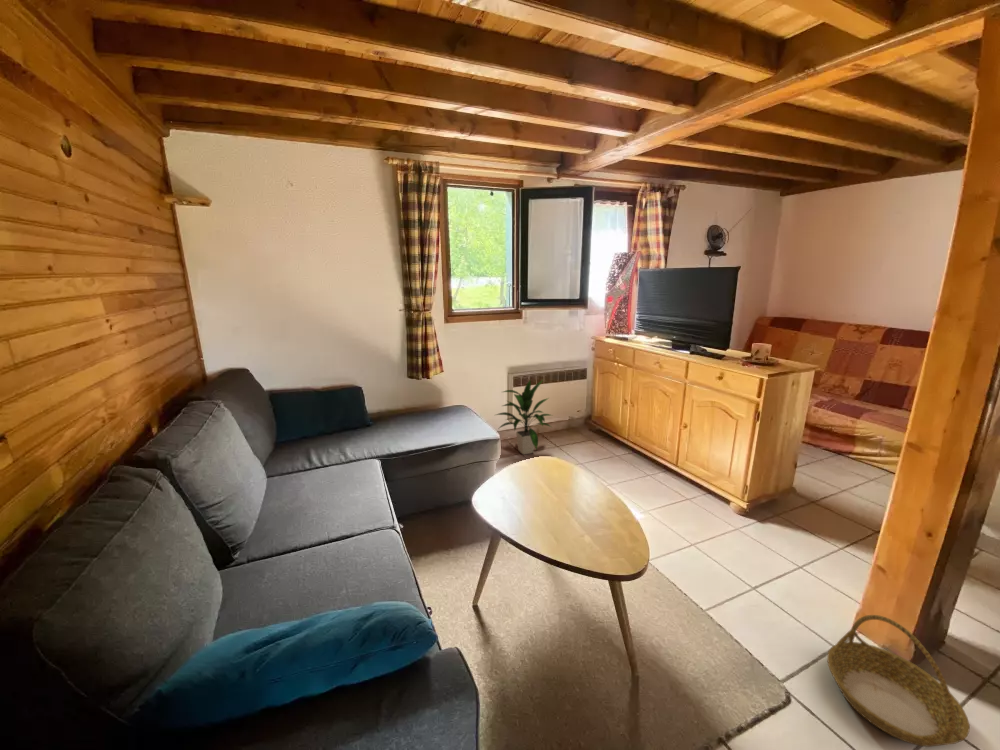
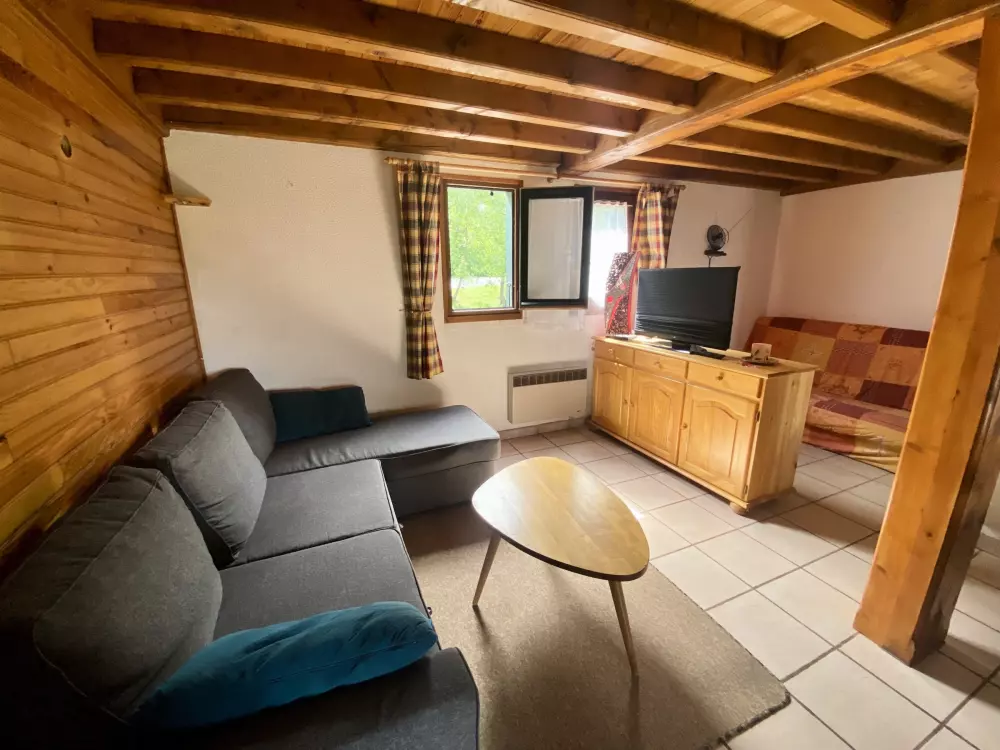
- basket (897, 668)
- indoor plant (525, 417)
